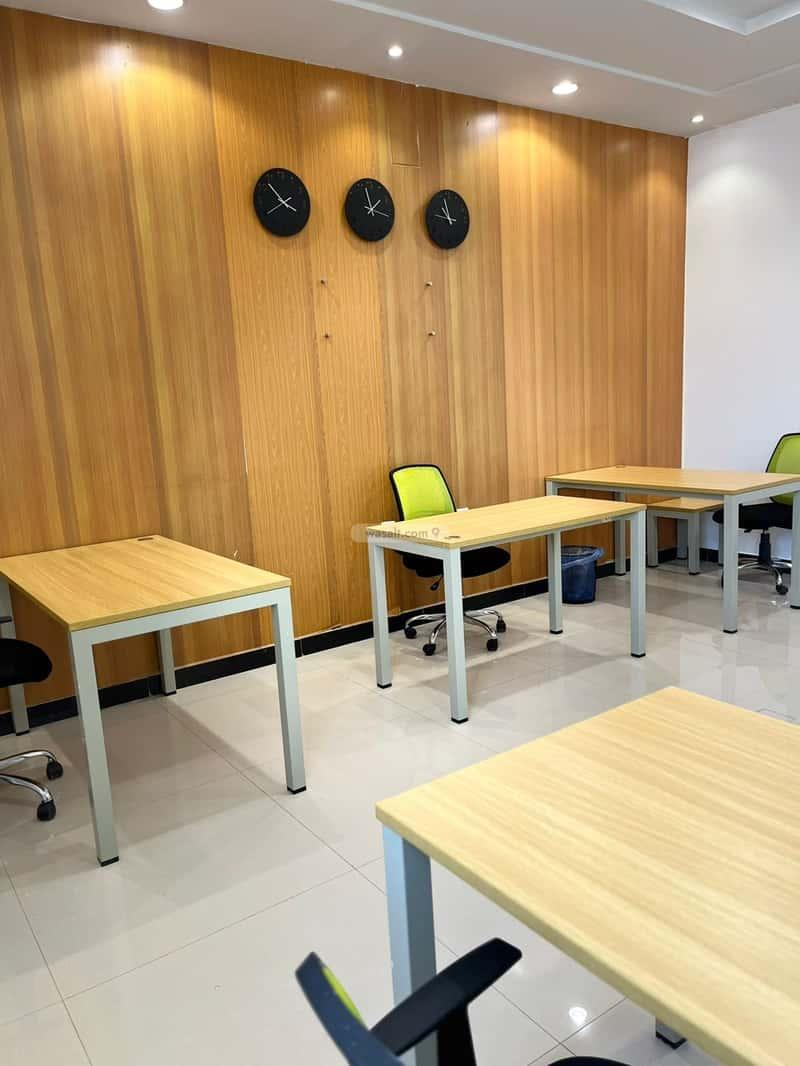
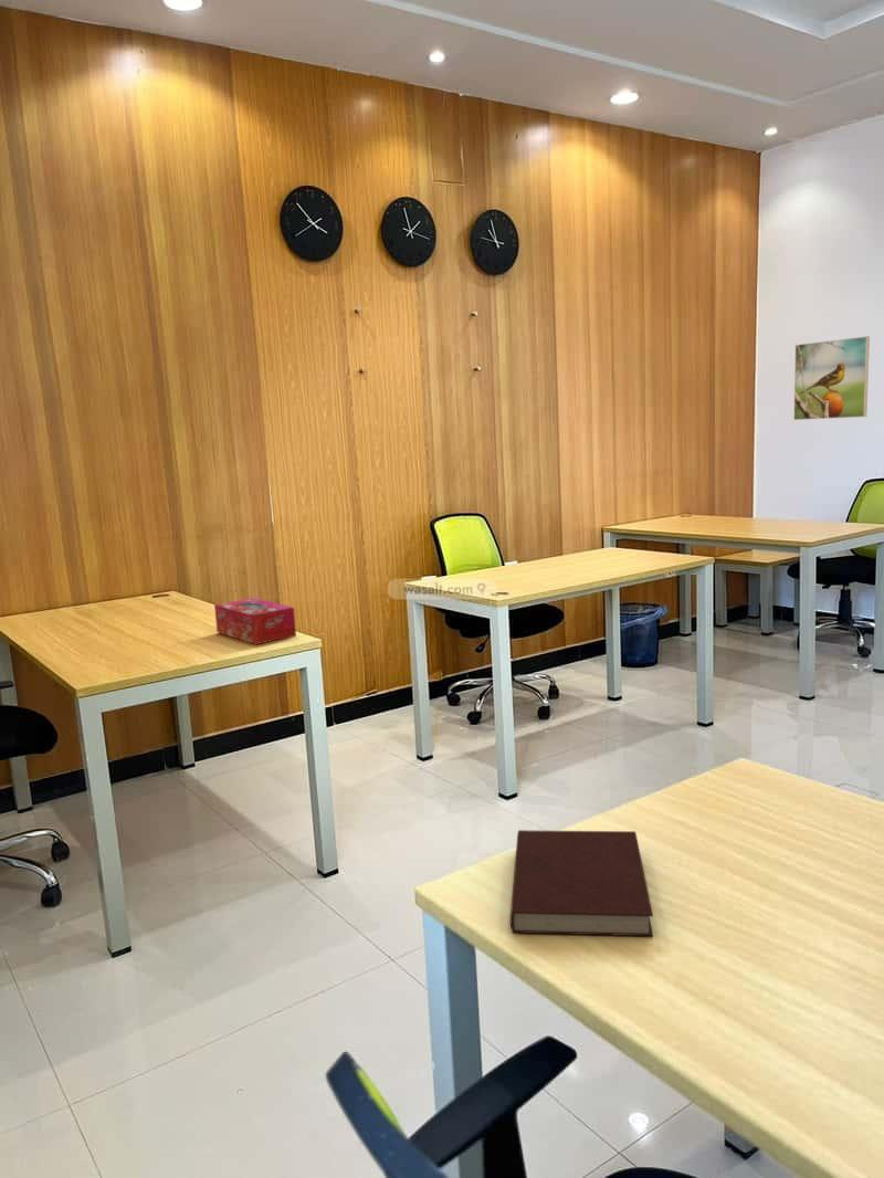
+ notebook (578, 877)
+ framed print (830, 379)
+ tissue box (254, 620)
